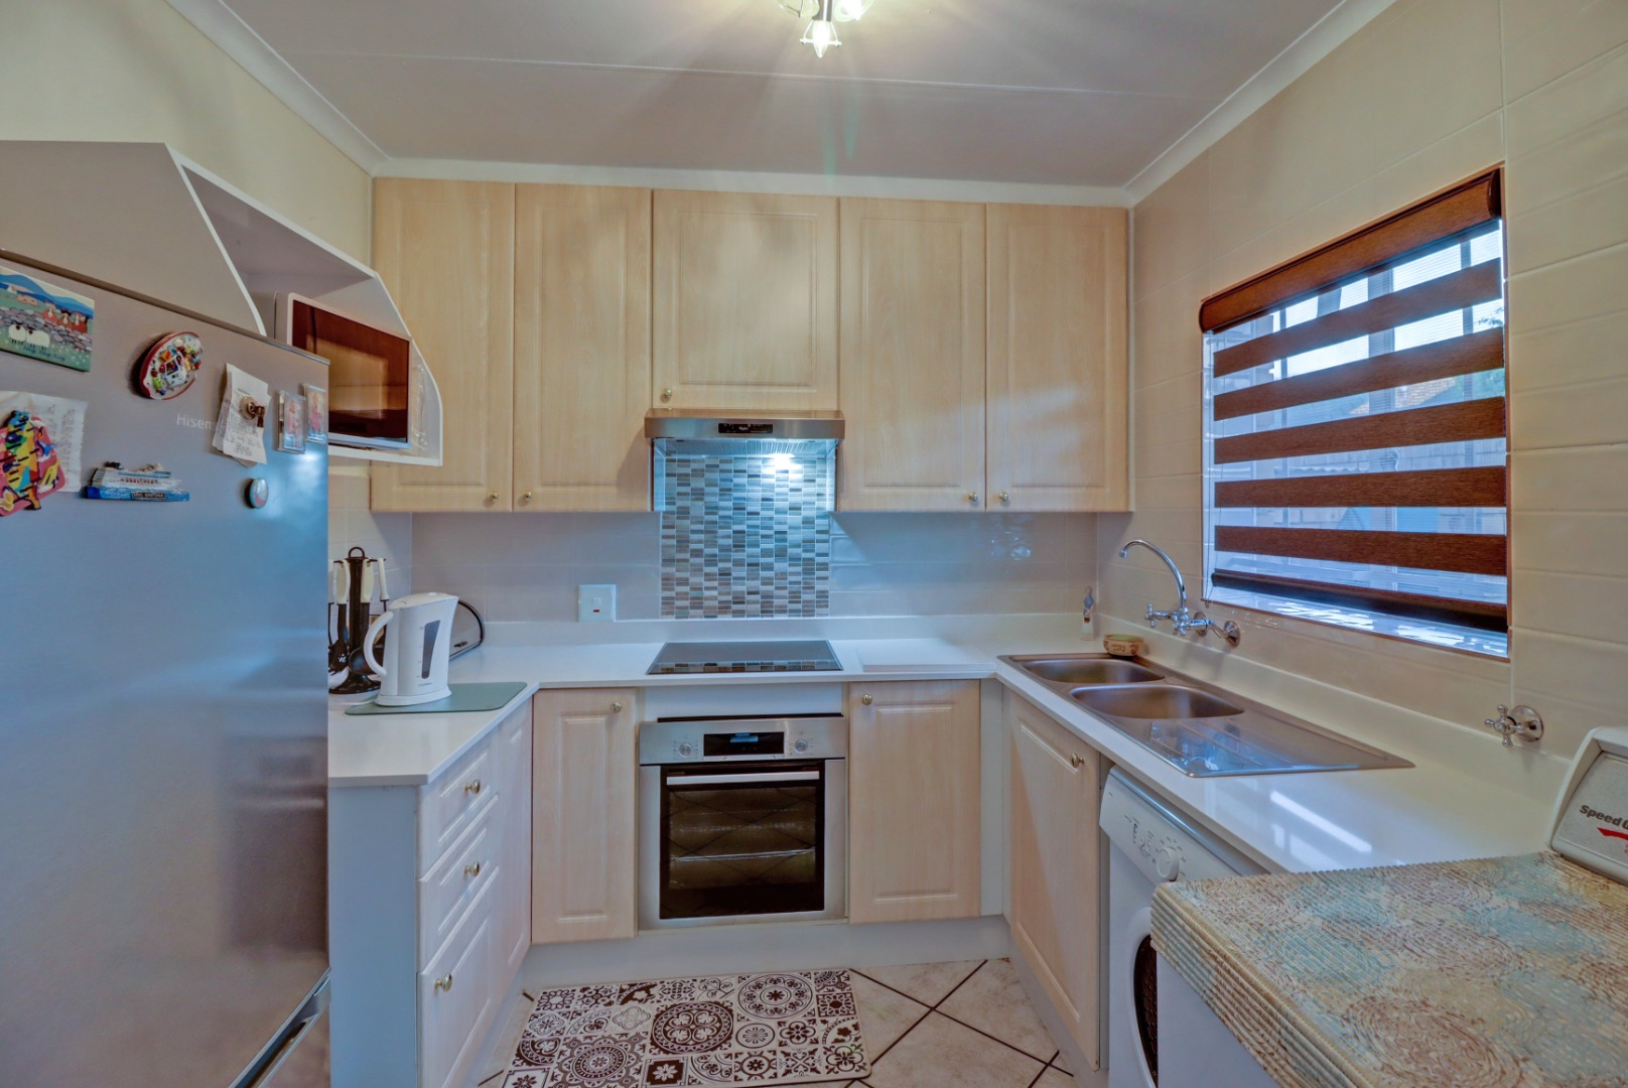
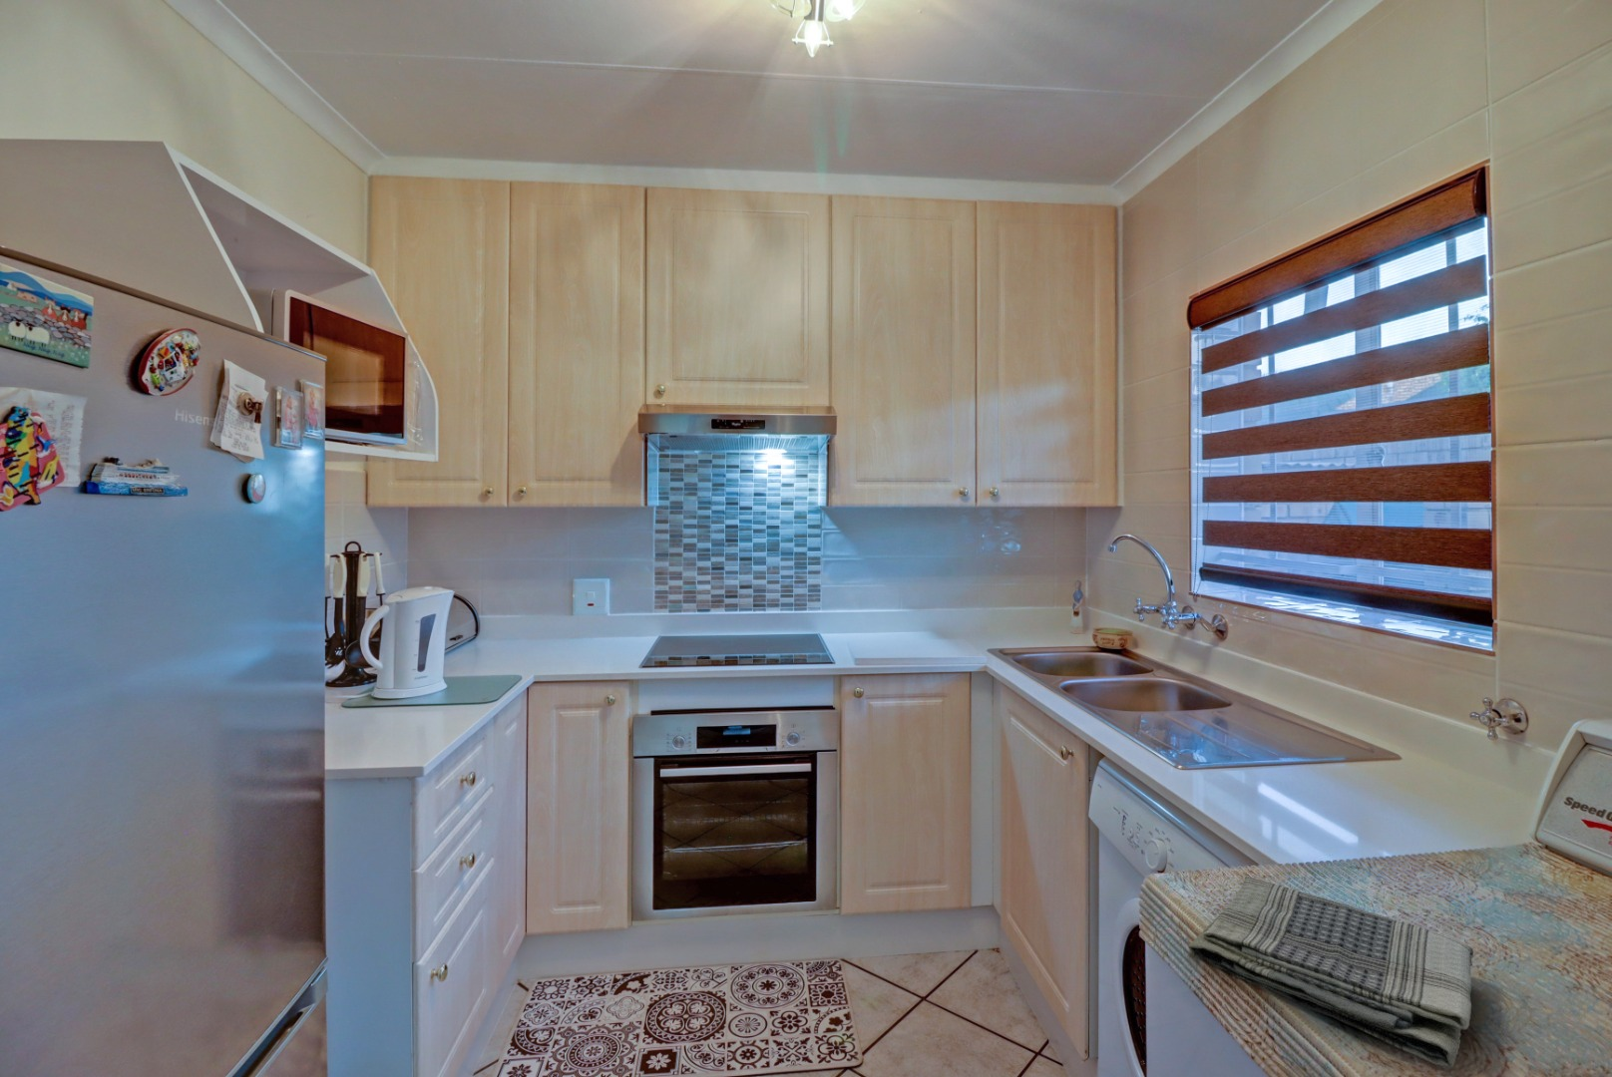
+ dish towel (1330, 947)
